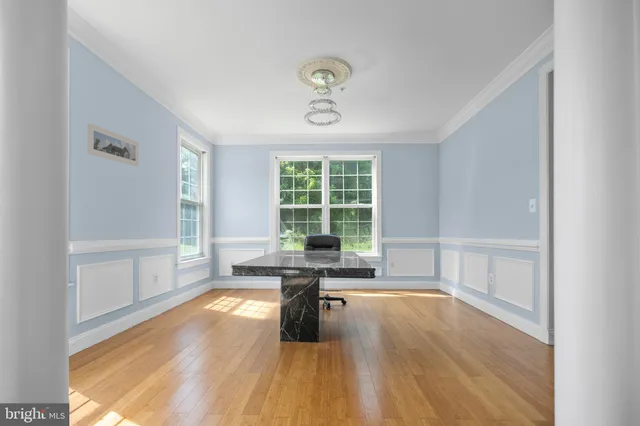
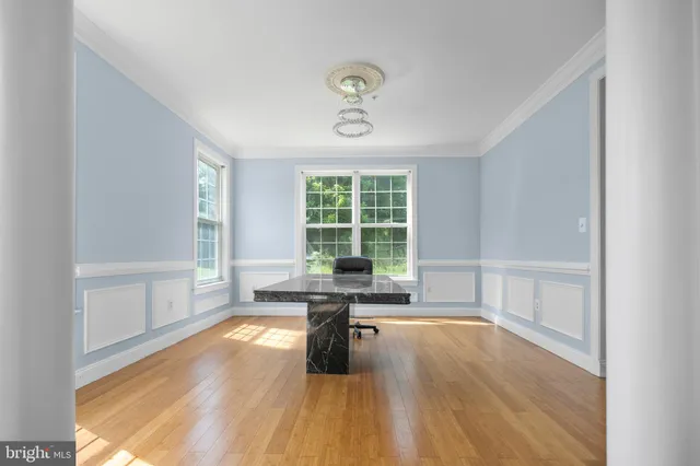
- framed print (116, 147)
